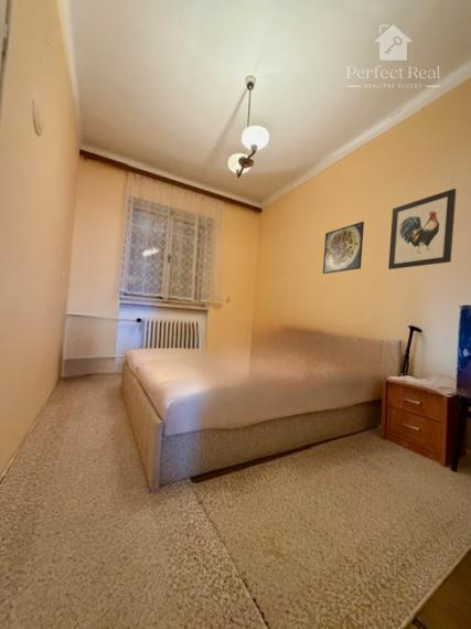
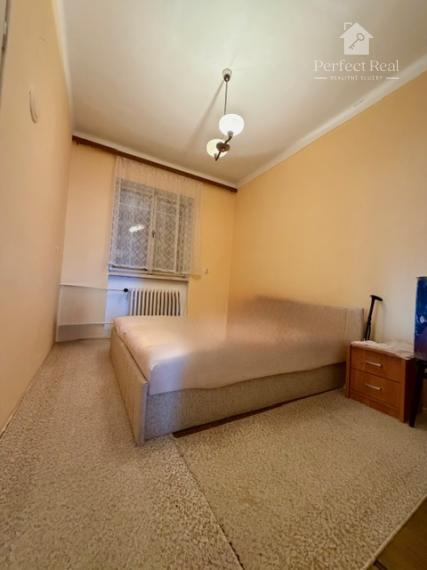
- wall art (418, 233)
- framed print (341, 249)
